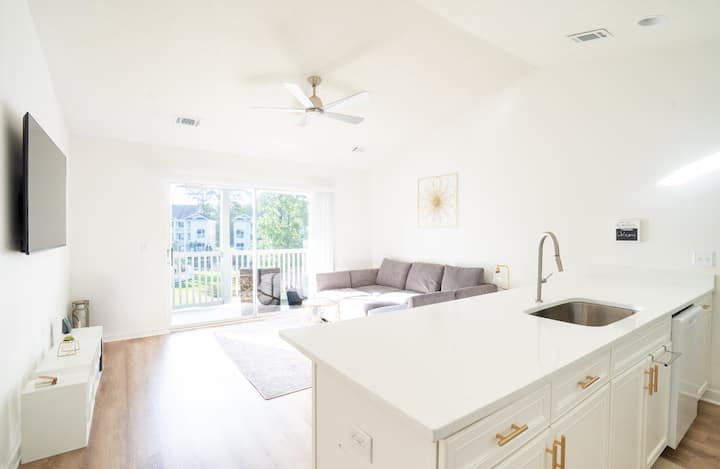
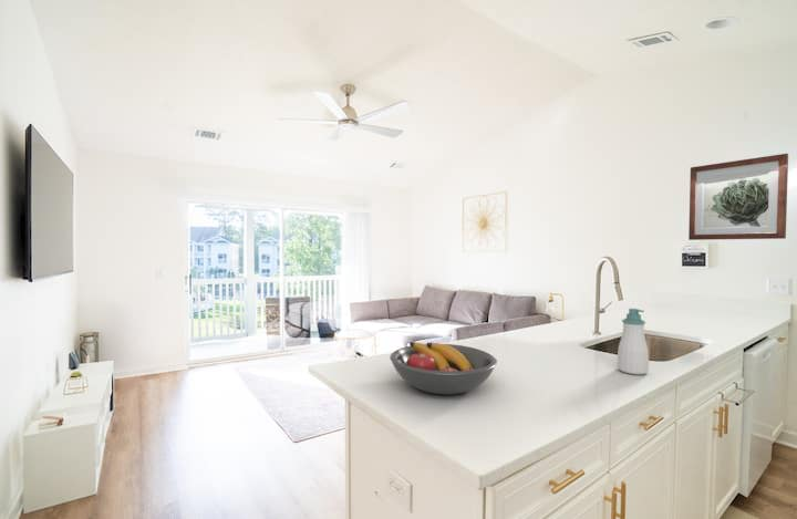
+ fruit bowl (442, 366)
+ soap bottle (633, 340)
+ wall art (734, 200)
